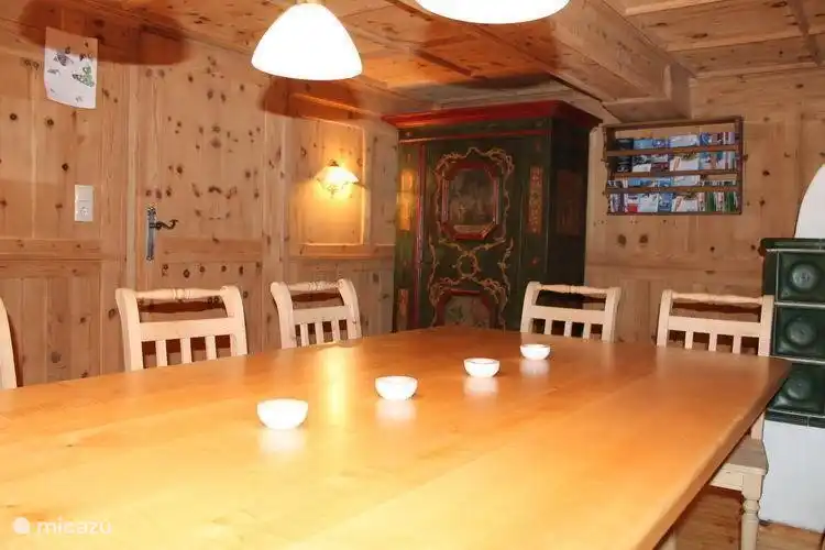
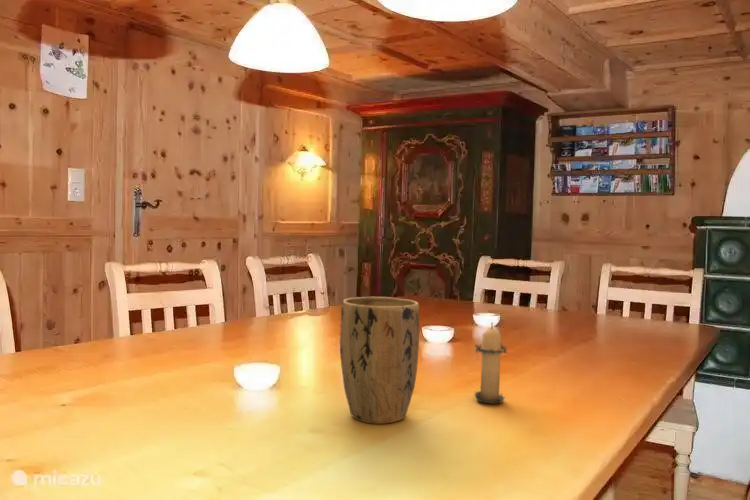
+ plant pot (378, 358)
+ candle (490, 361)
